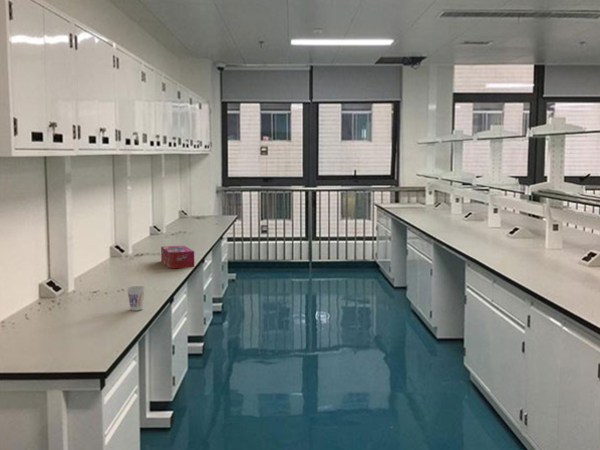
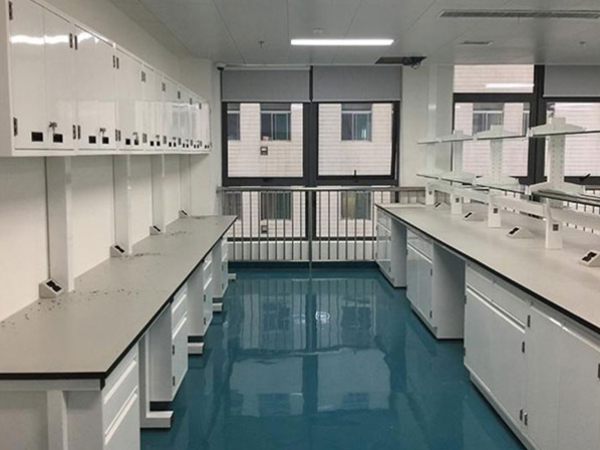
- tissue box (177, 256)
- cup (136, 298)
